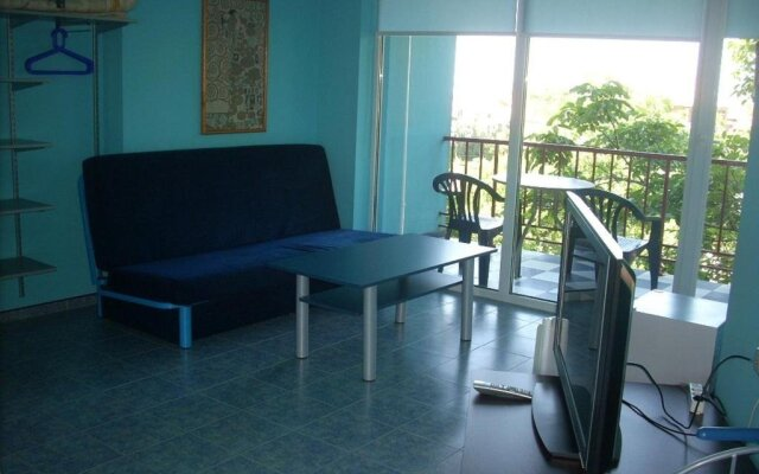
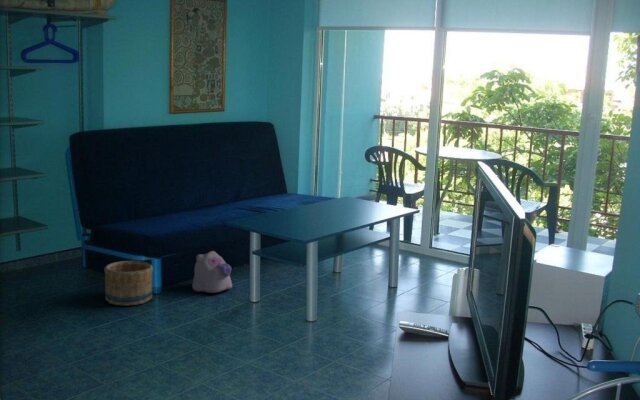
+ basket (128, 282)
+ plush toy (213, 271)
